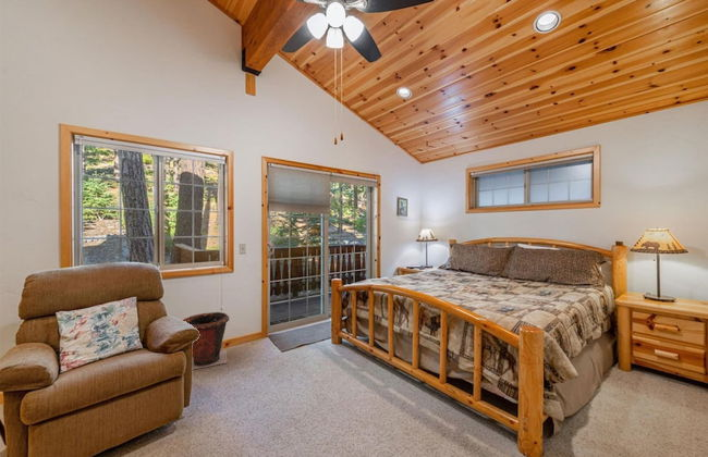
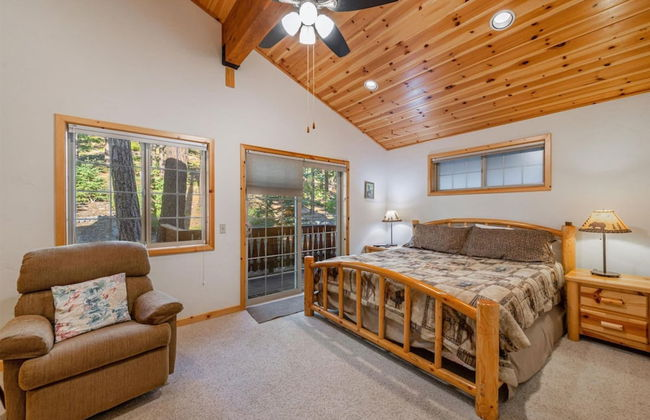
- waste bin (207, 337)
